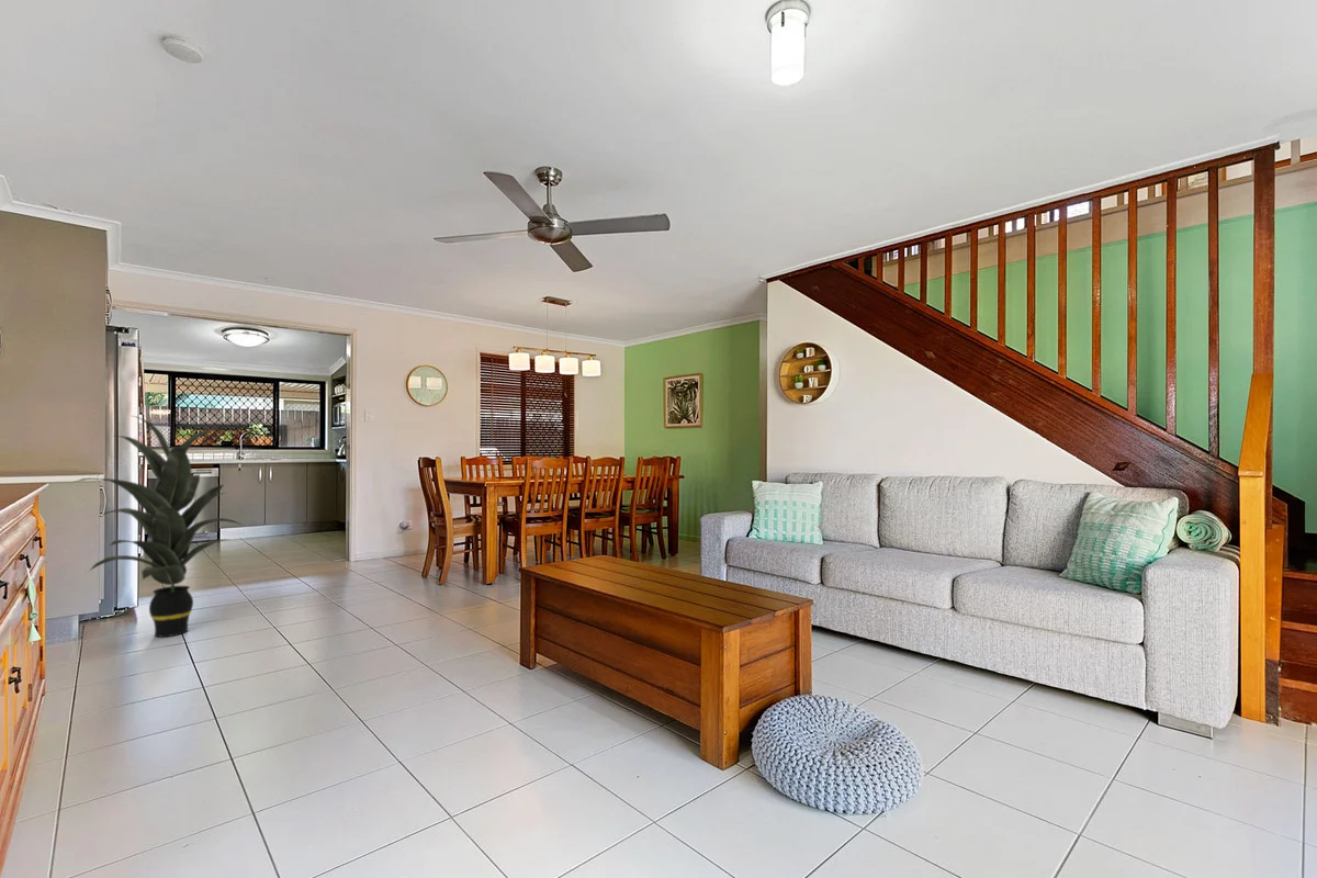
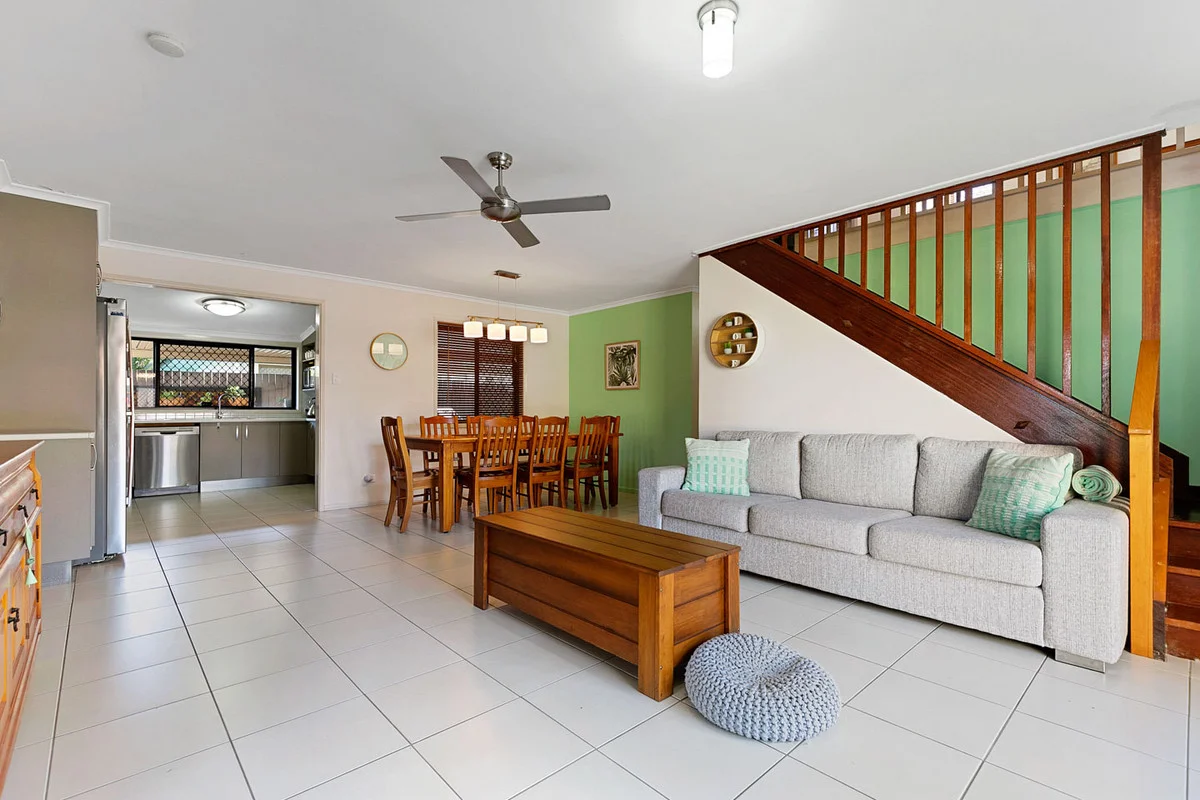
- indoor plant (160, 525)
